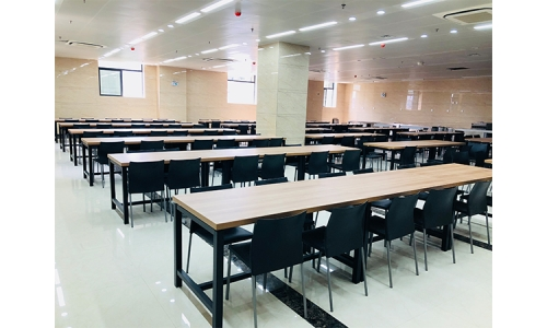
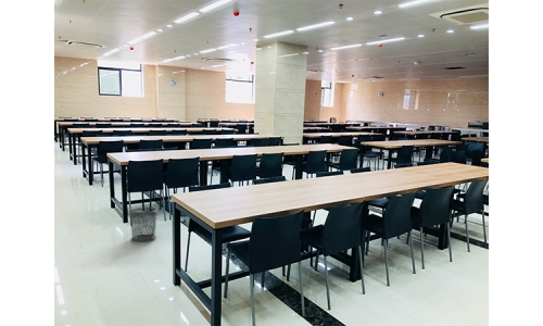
+ waste bin (142, 224)
